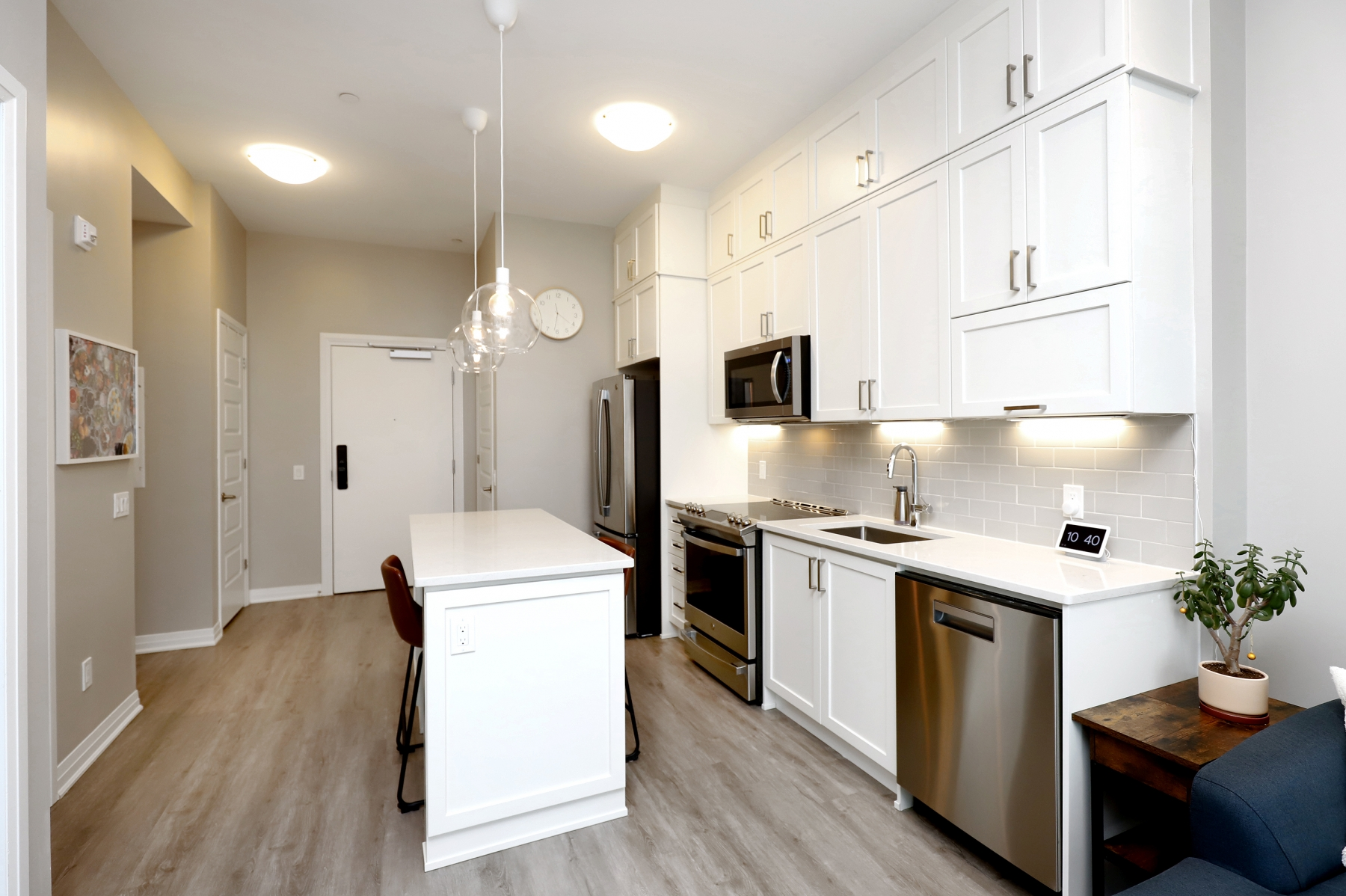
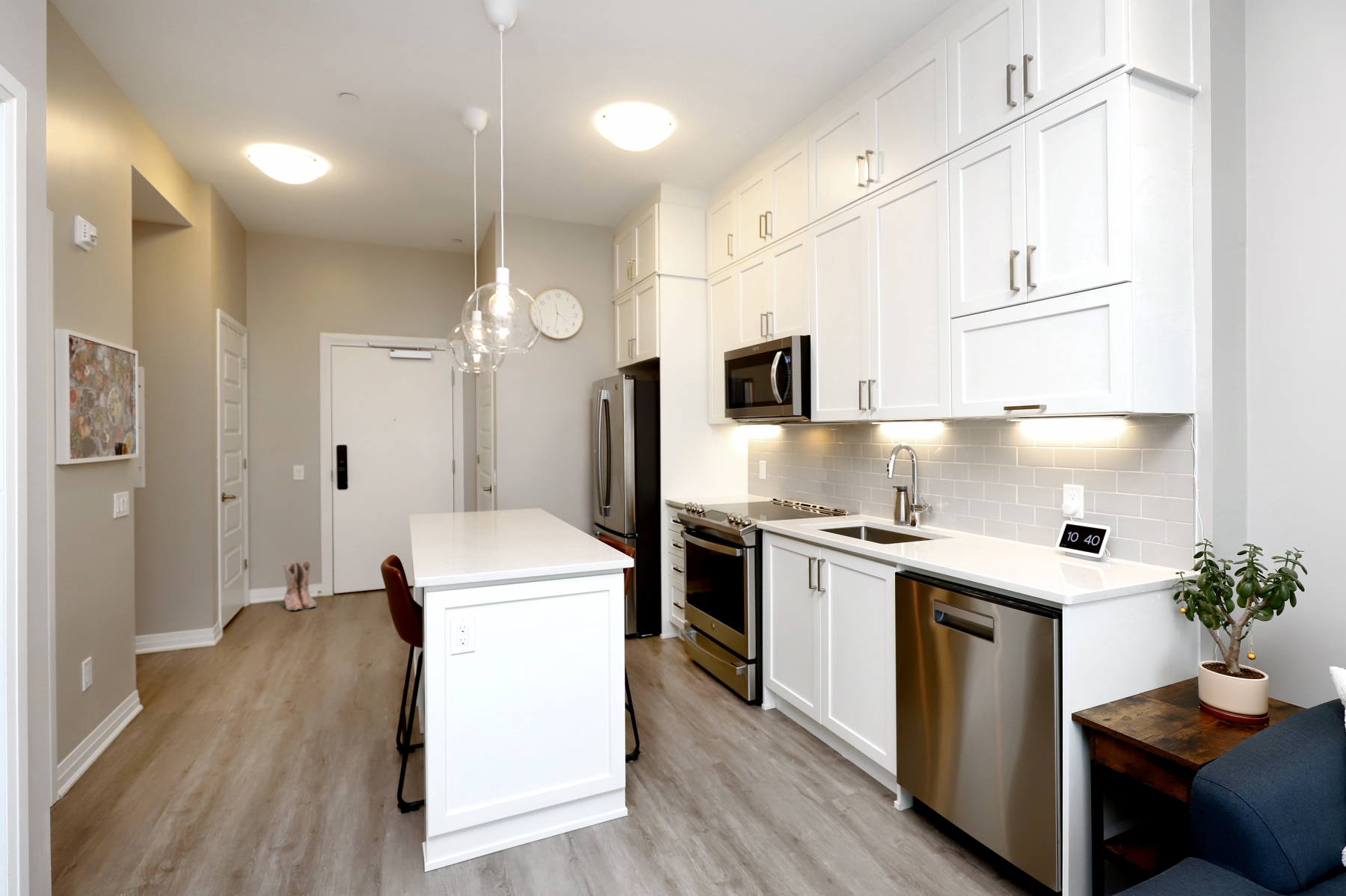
+ boots (300, 584)
